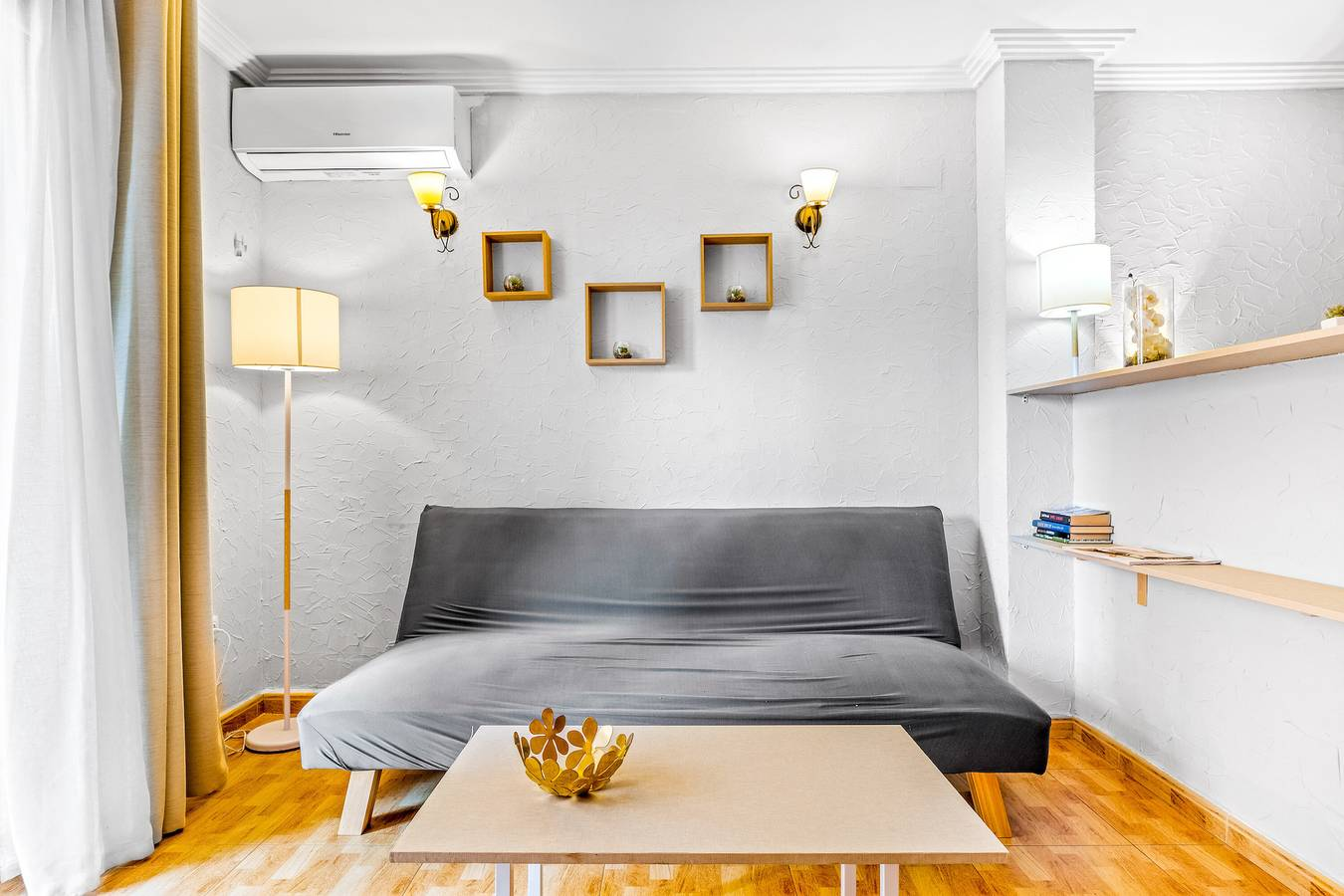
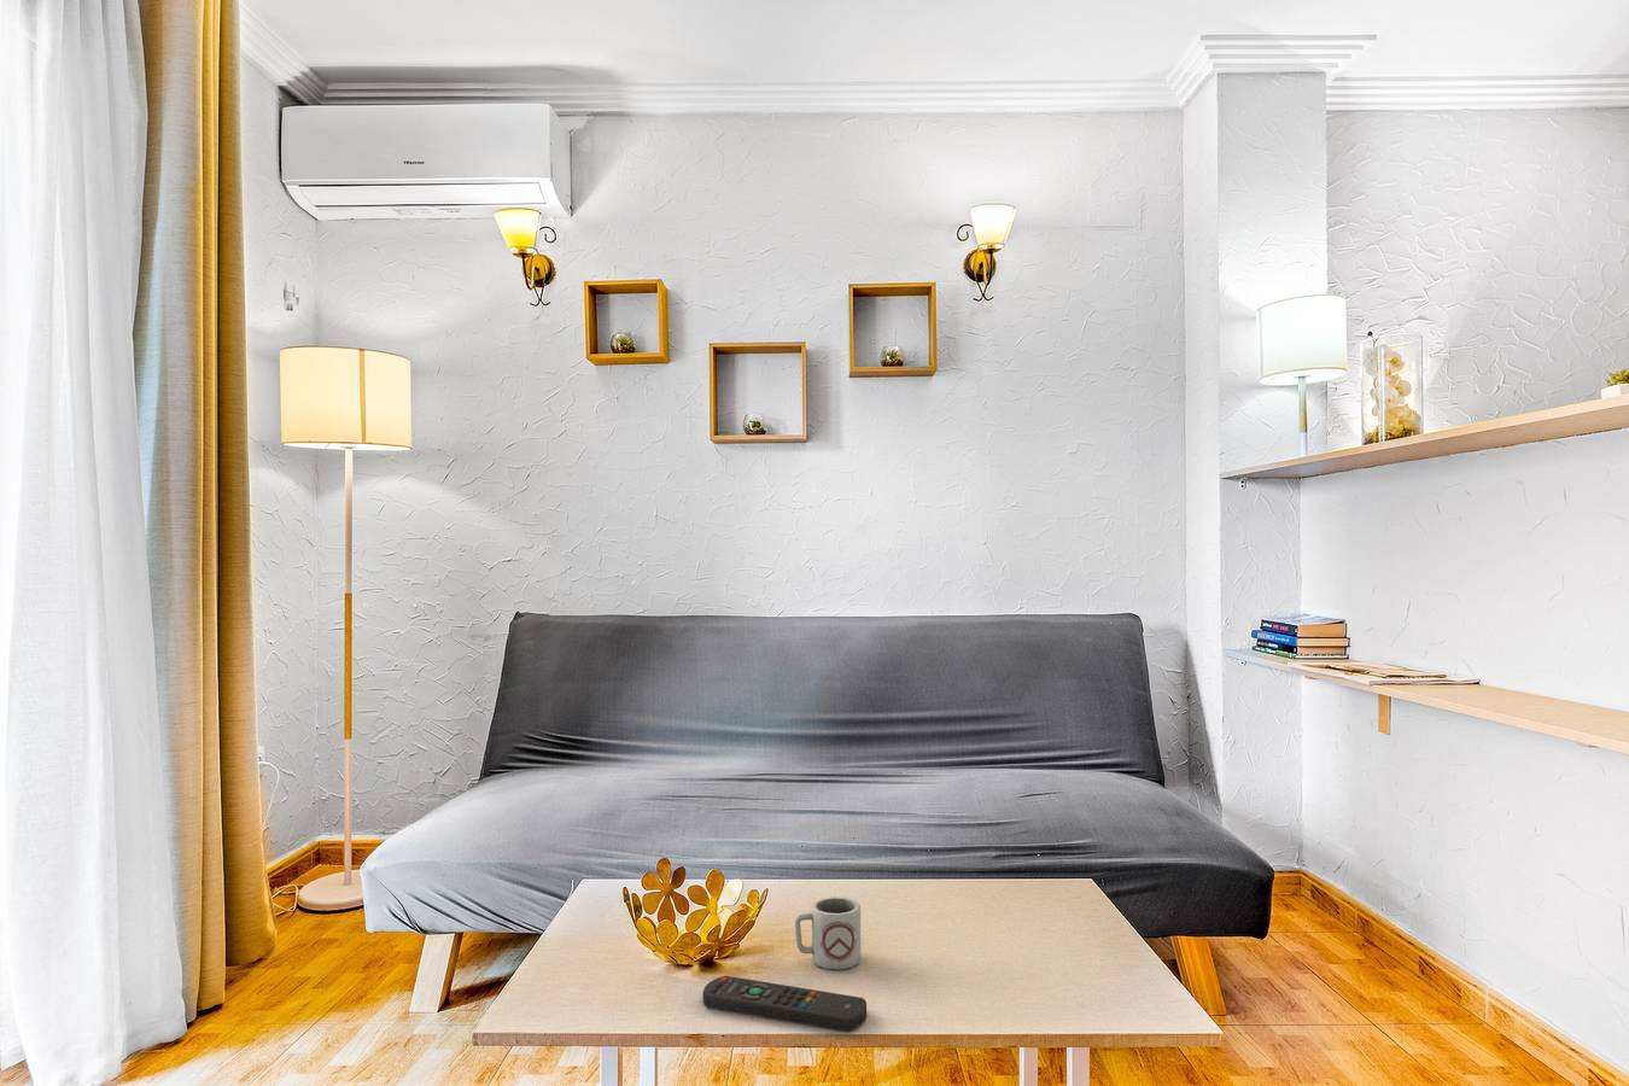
+ remote control (783, 1000)
+ cup (828, 933)
